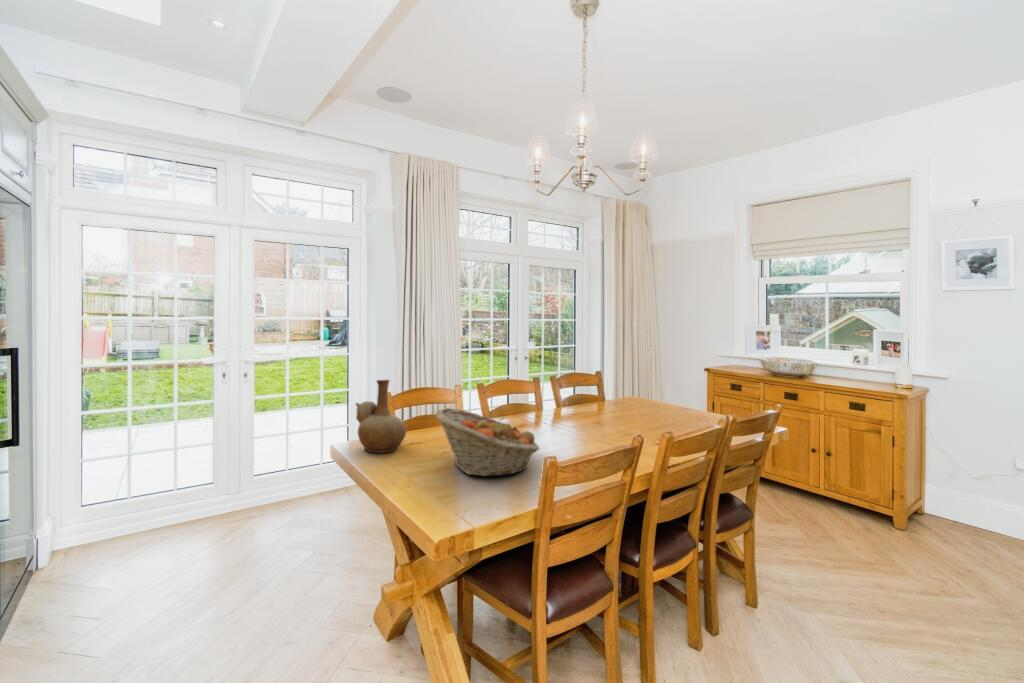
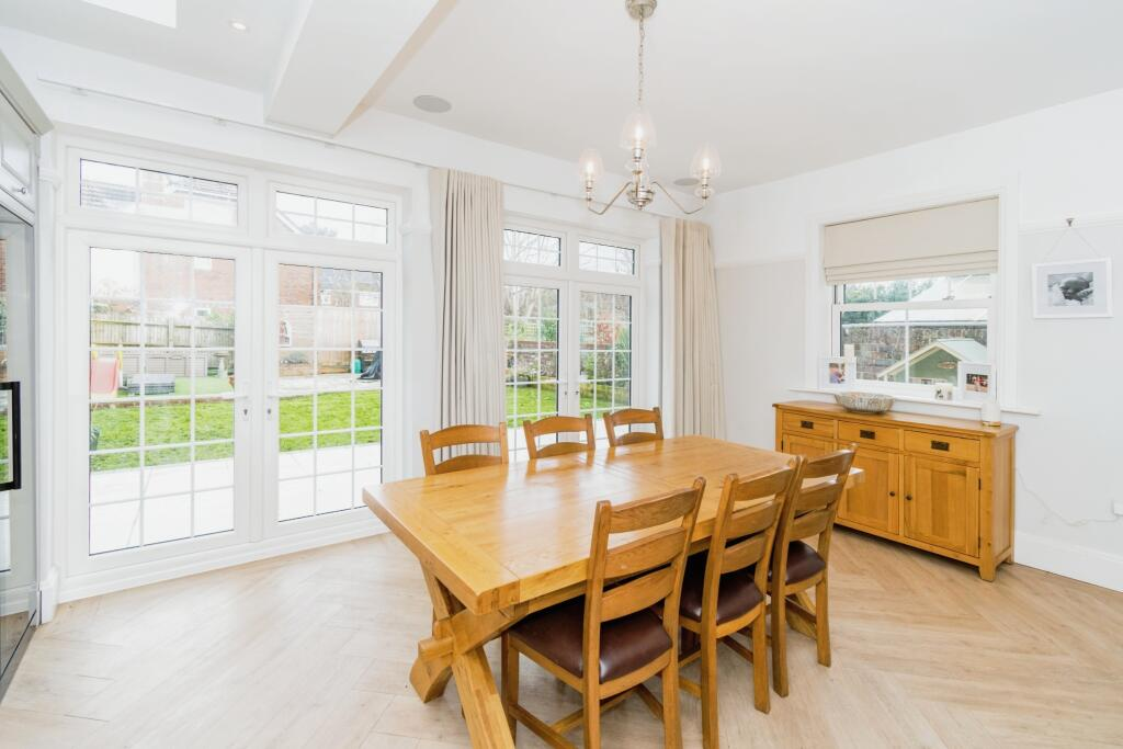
- fruit basket (486, 437)
- vase (378, 414)
